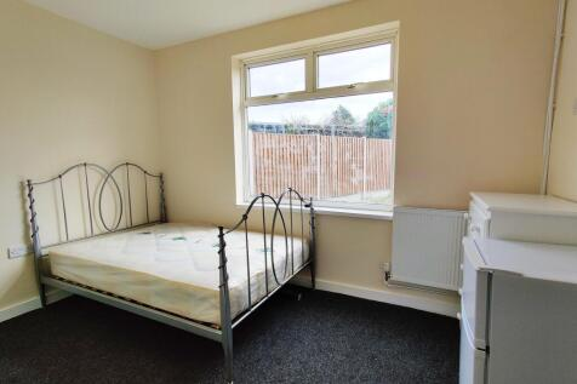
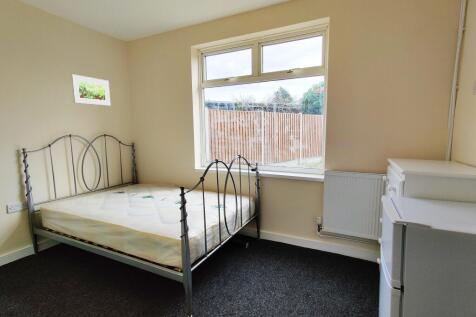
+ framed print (92, 91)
